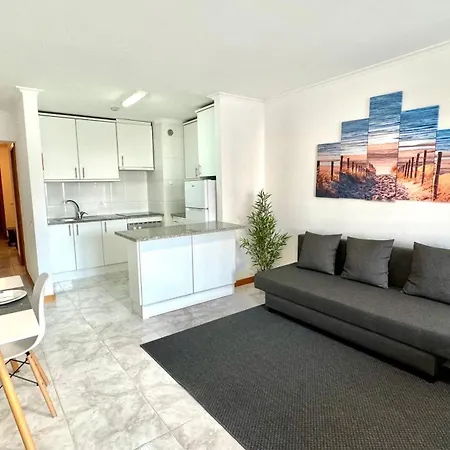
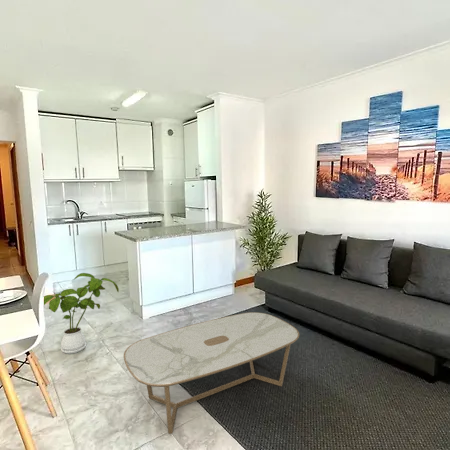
+ coffee table (216, 366)
+ house plant (84, 310)
